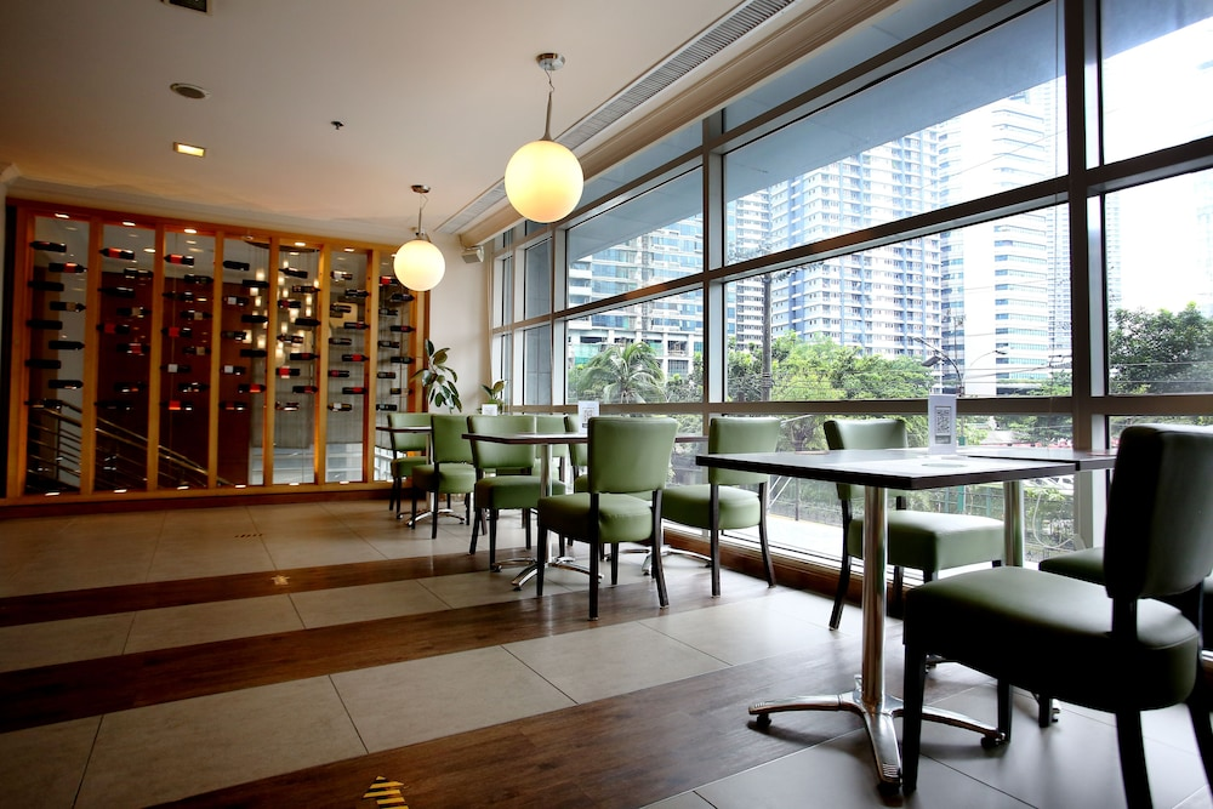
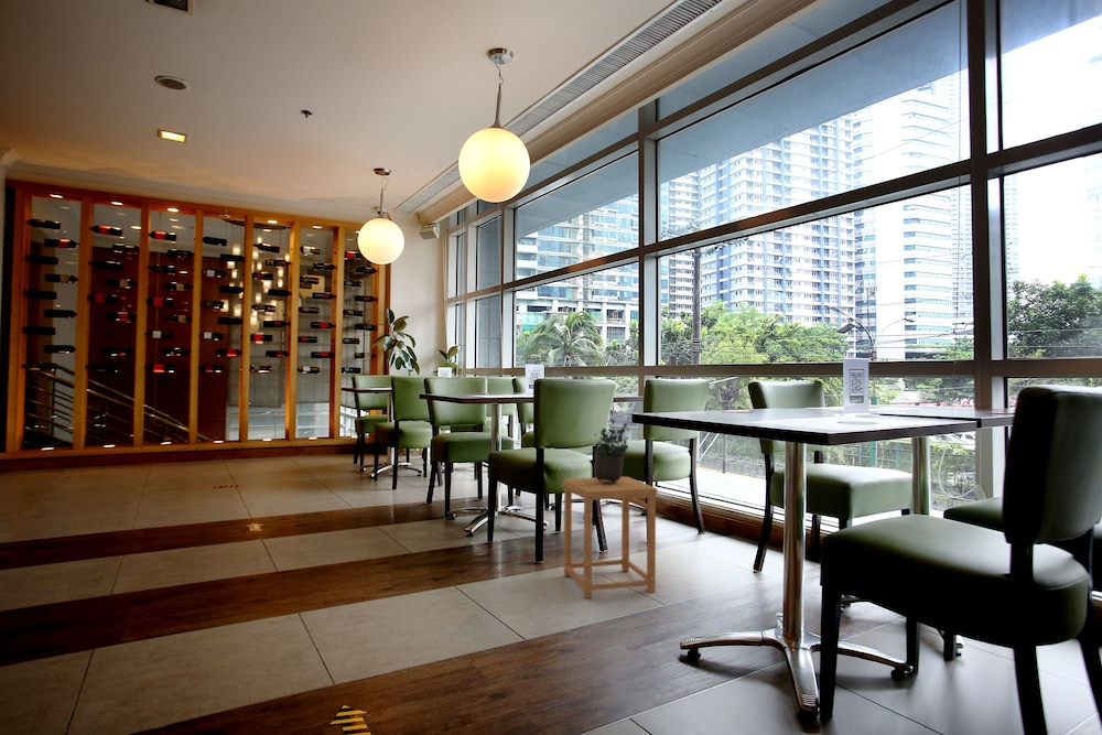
+ potted plant (611, 446)
+ side table (622, 532)
